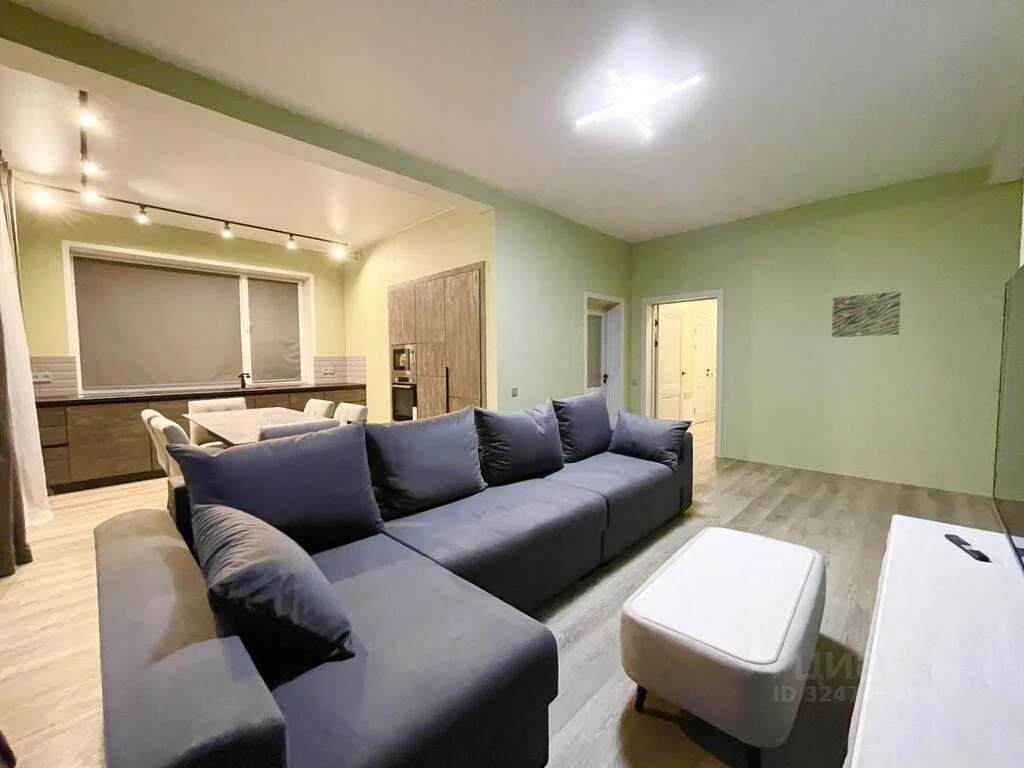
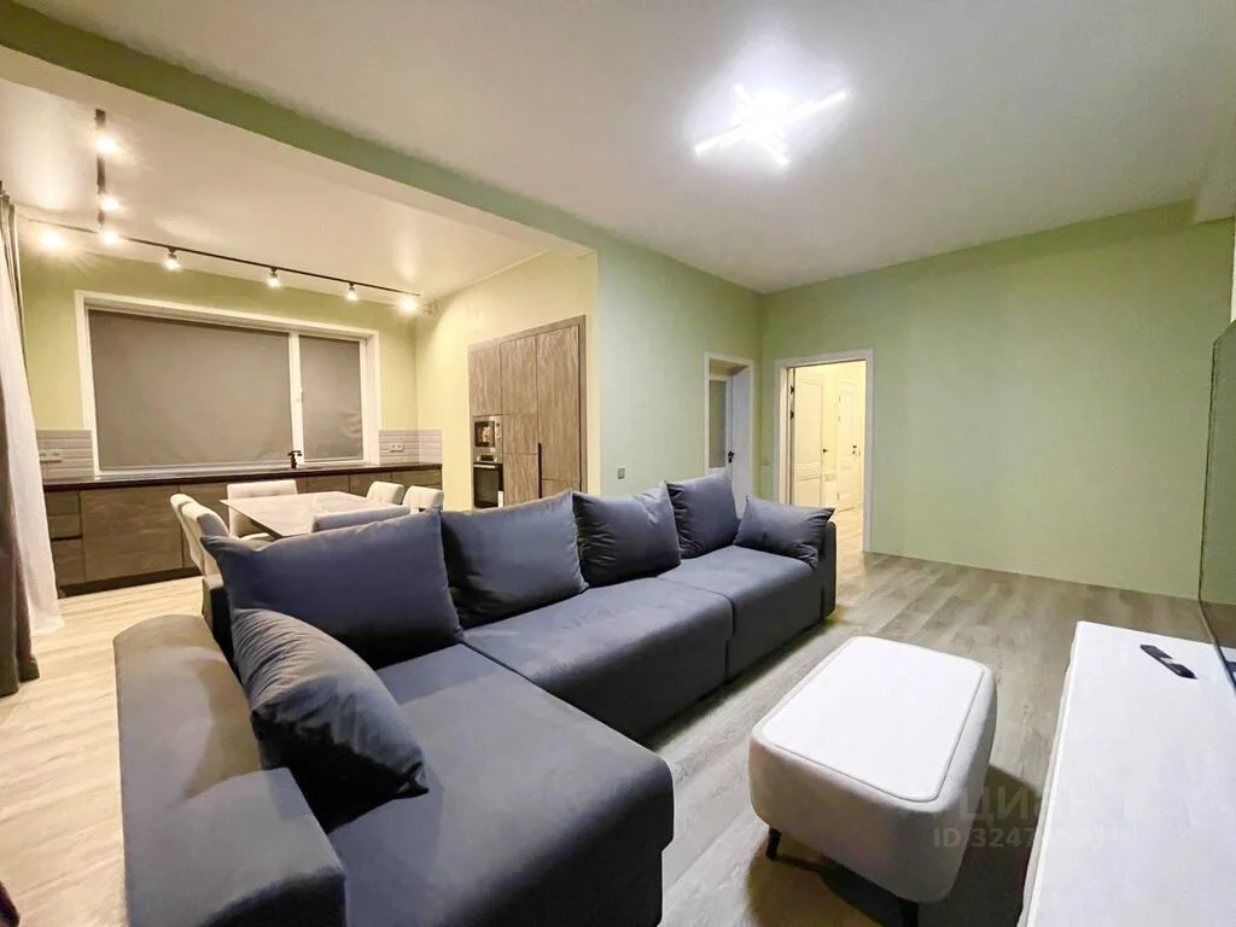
- wall art (864, 315)
